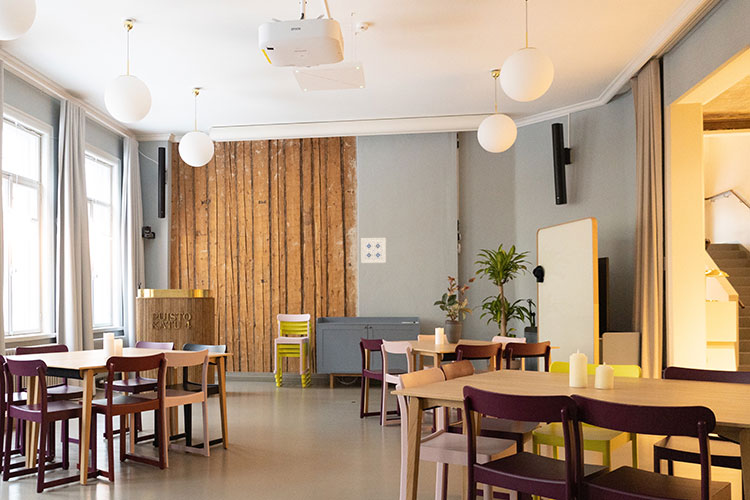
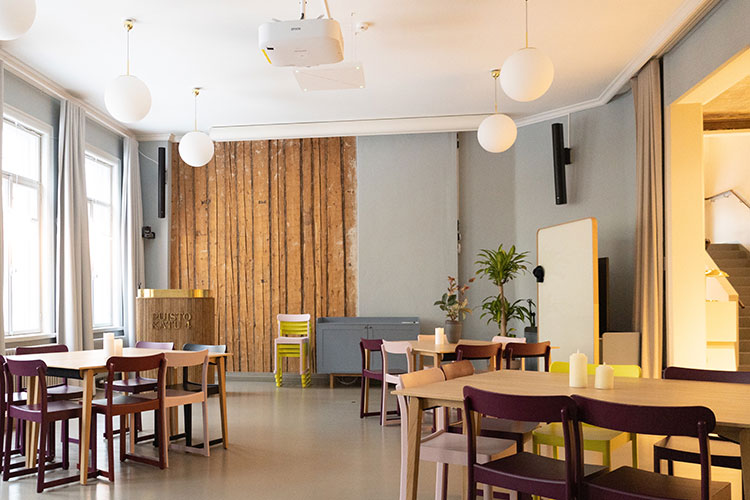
- wall art (373, 250)
